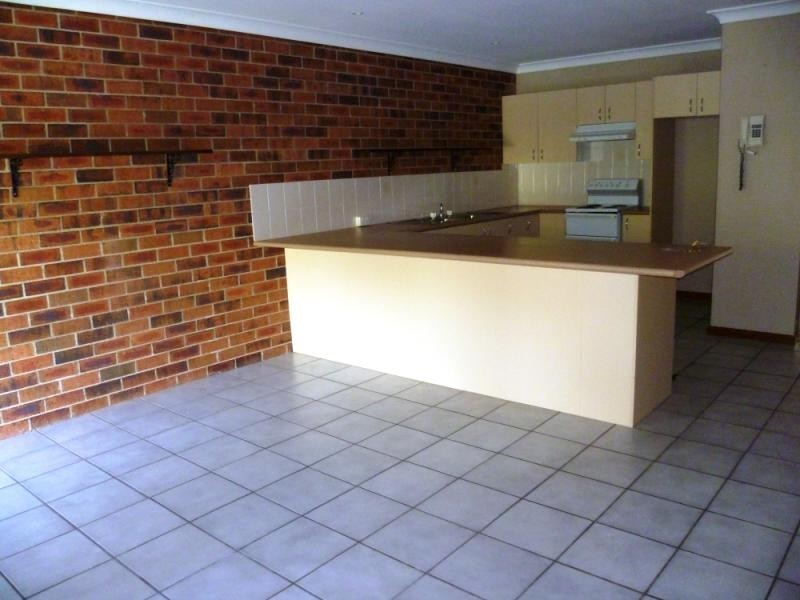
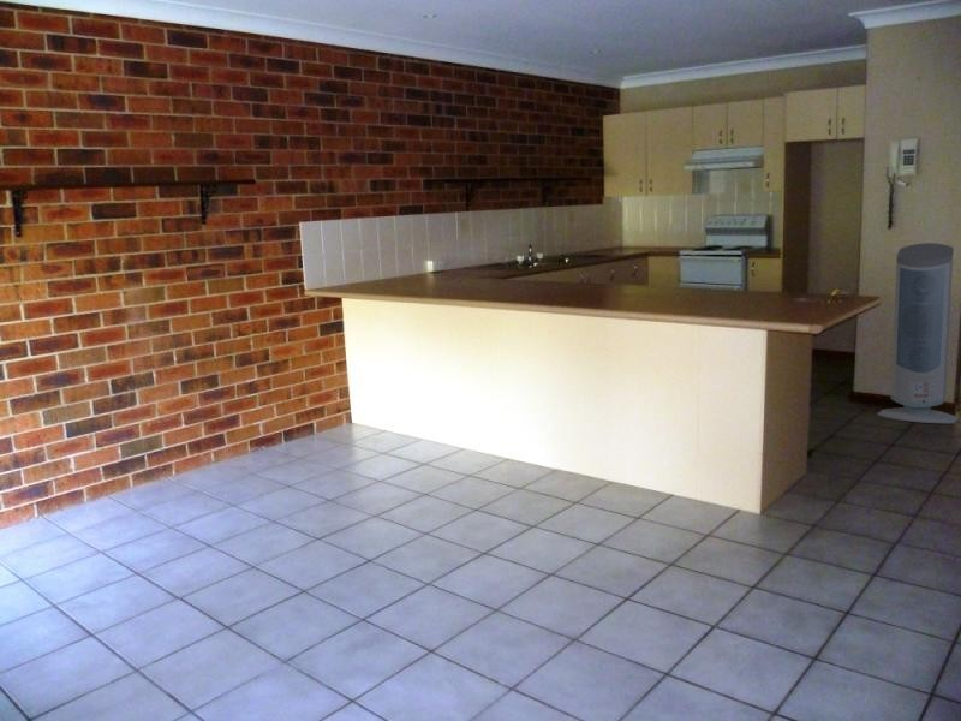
+ air purifier (920, 332)
